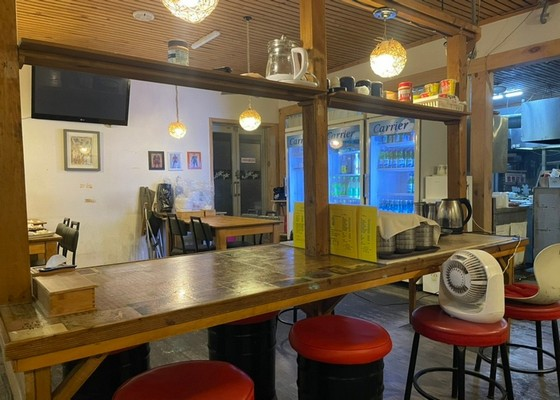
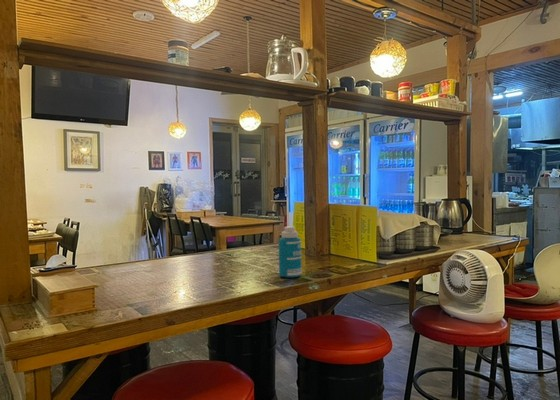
+ bottle (290, 251)
